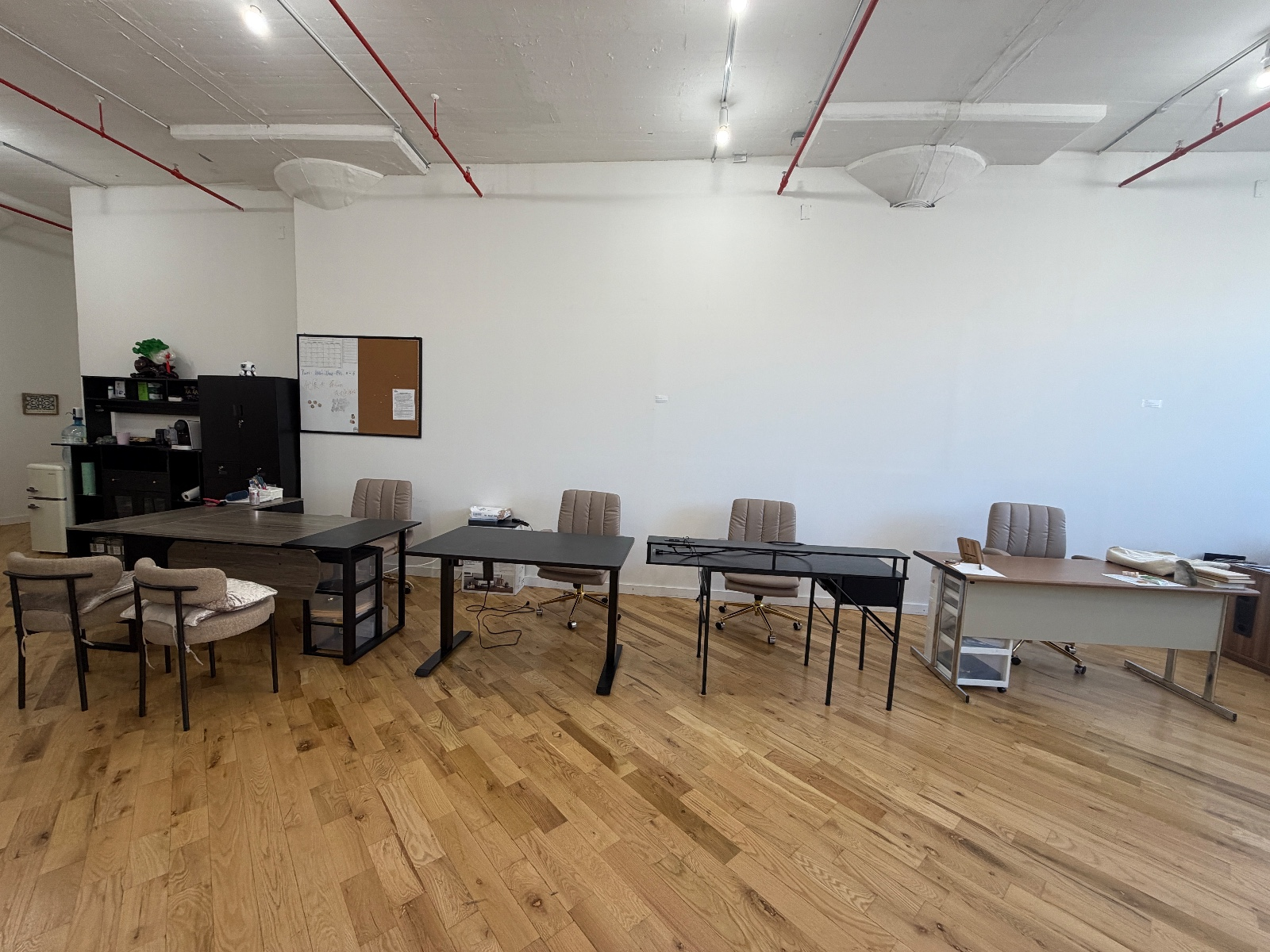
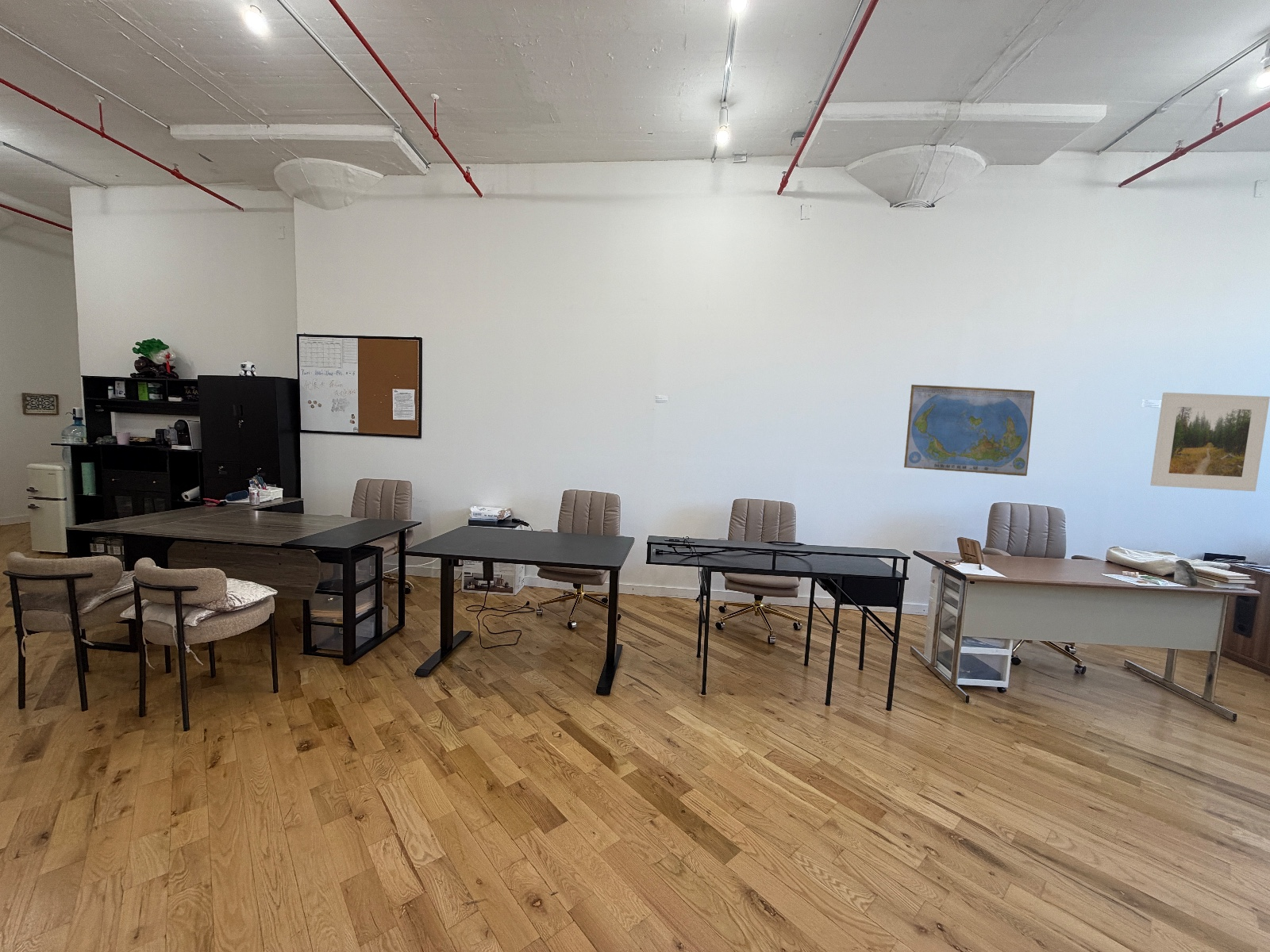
+ world map (968, 430)
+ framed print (1209, 441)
